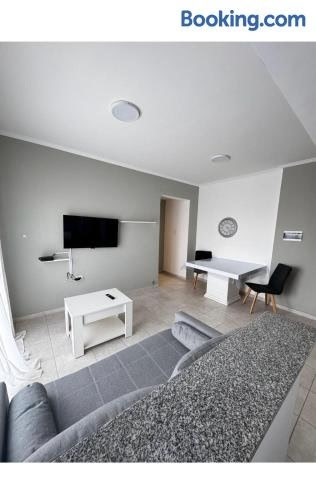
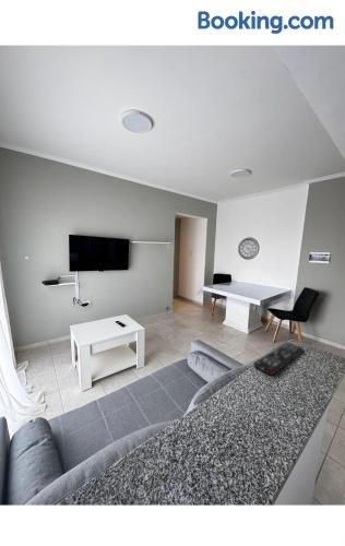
+ remote control (279, 356)
